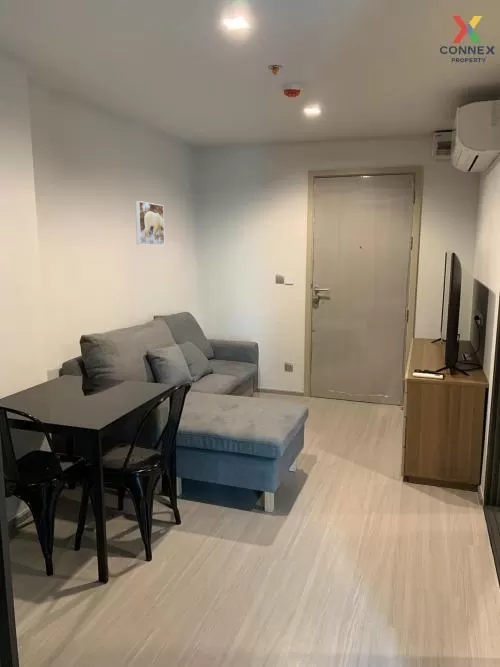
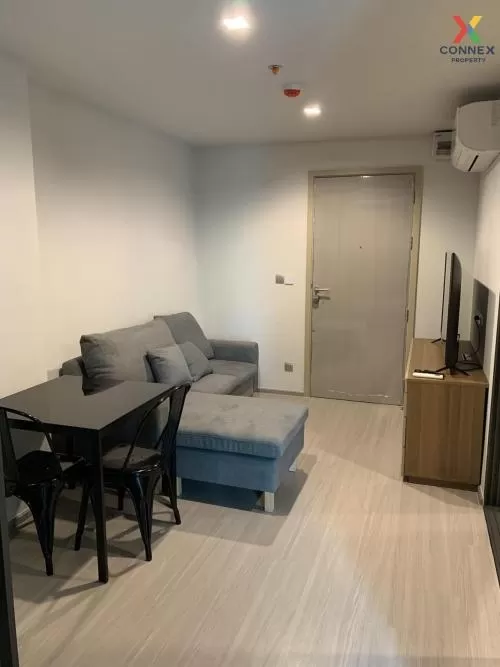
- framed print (150, 224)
